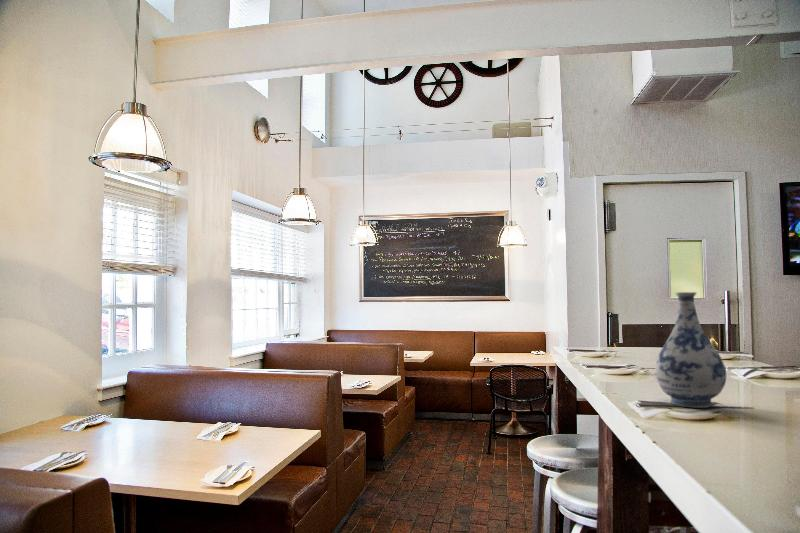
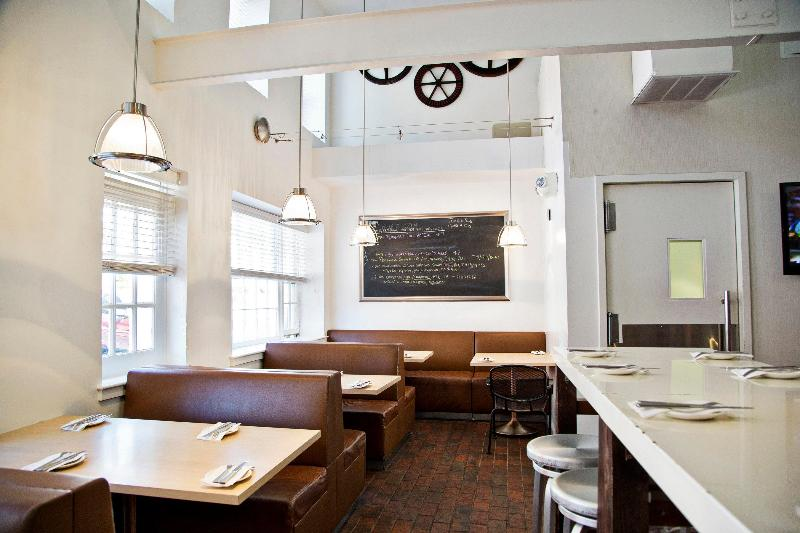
- vase (688, 347)
